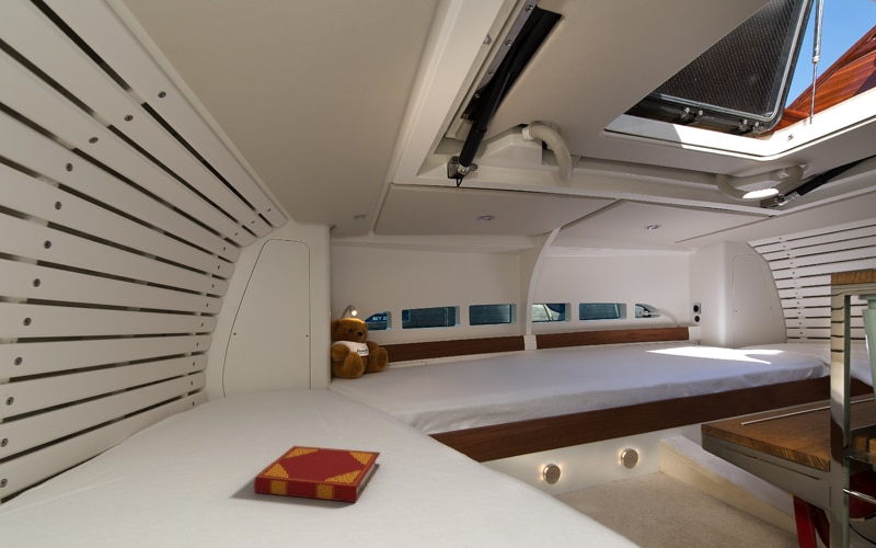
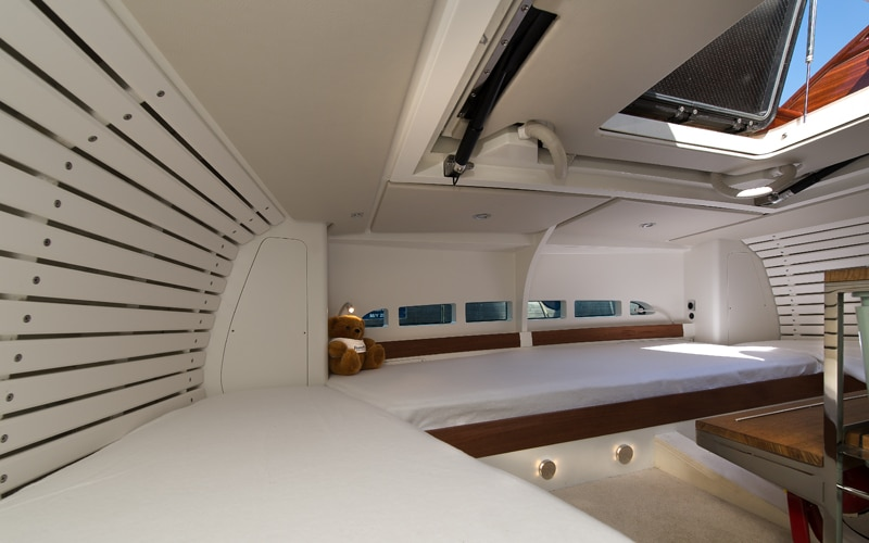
- hardback book (321, 470)
